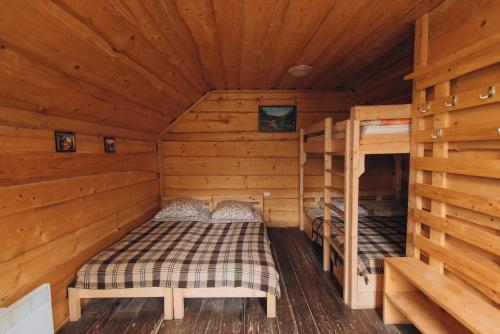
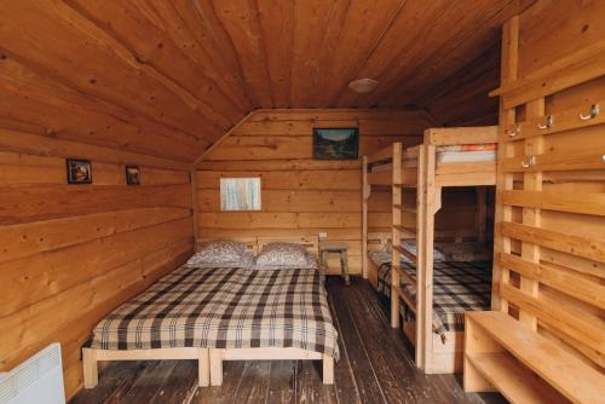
+ side table (333, 258)
+ wall art (241, 194)
